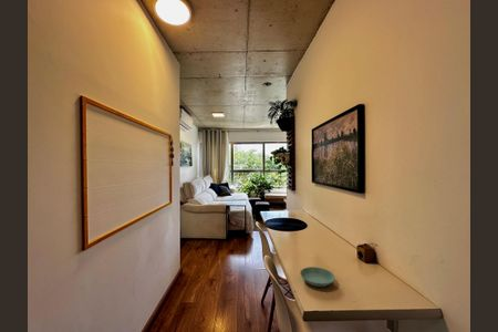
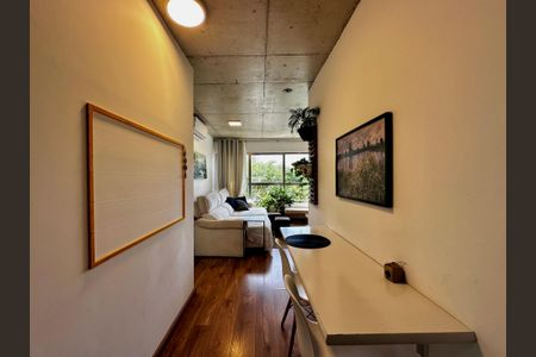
- saucer (317, 277)
